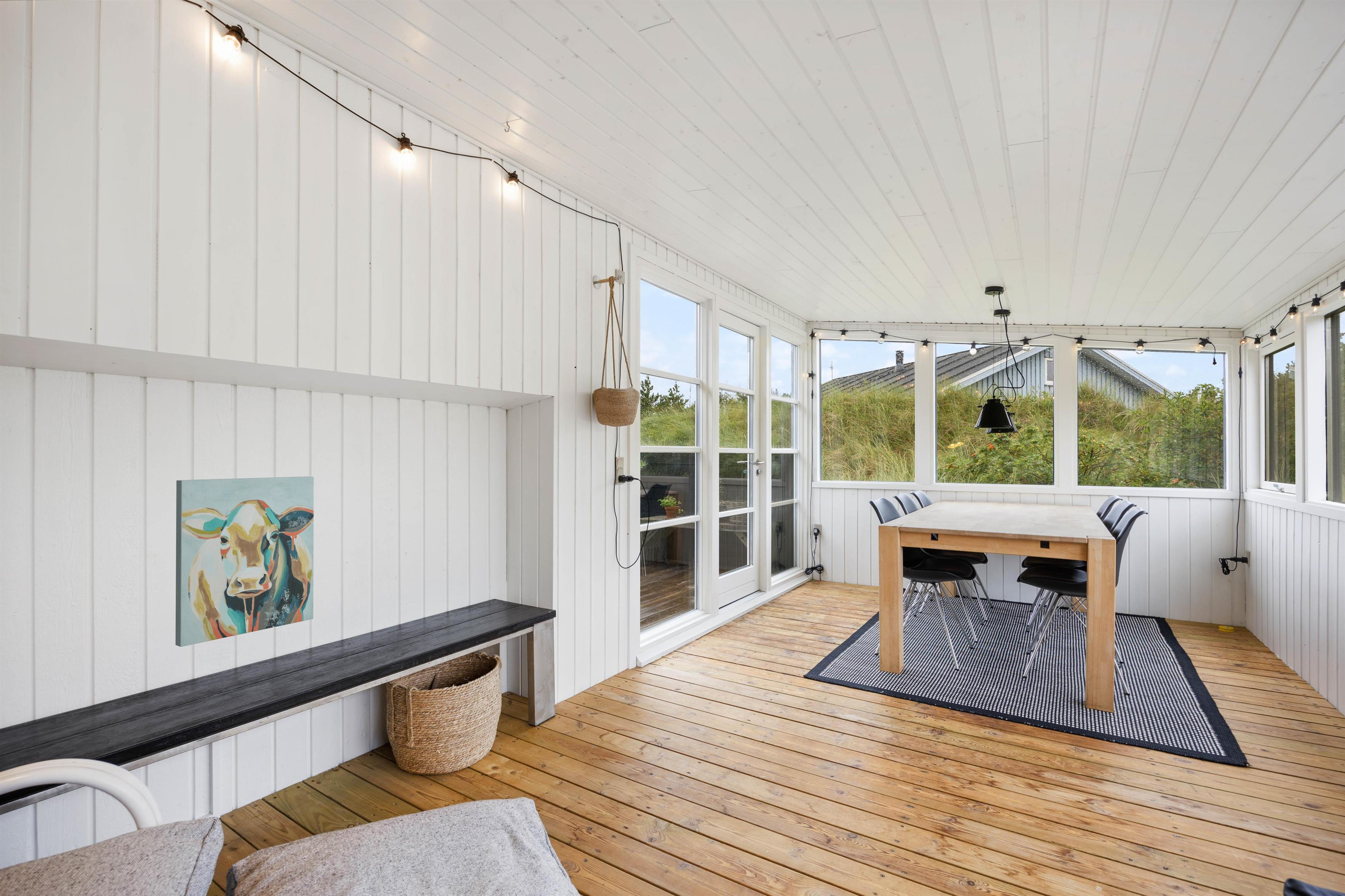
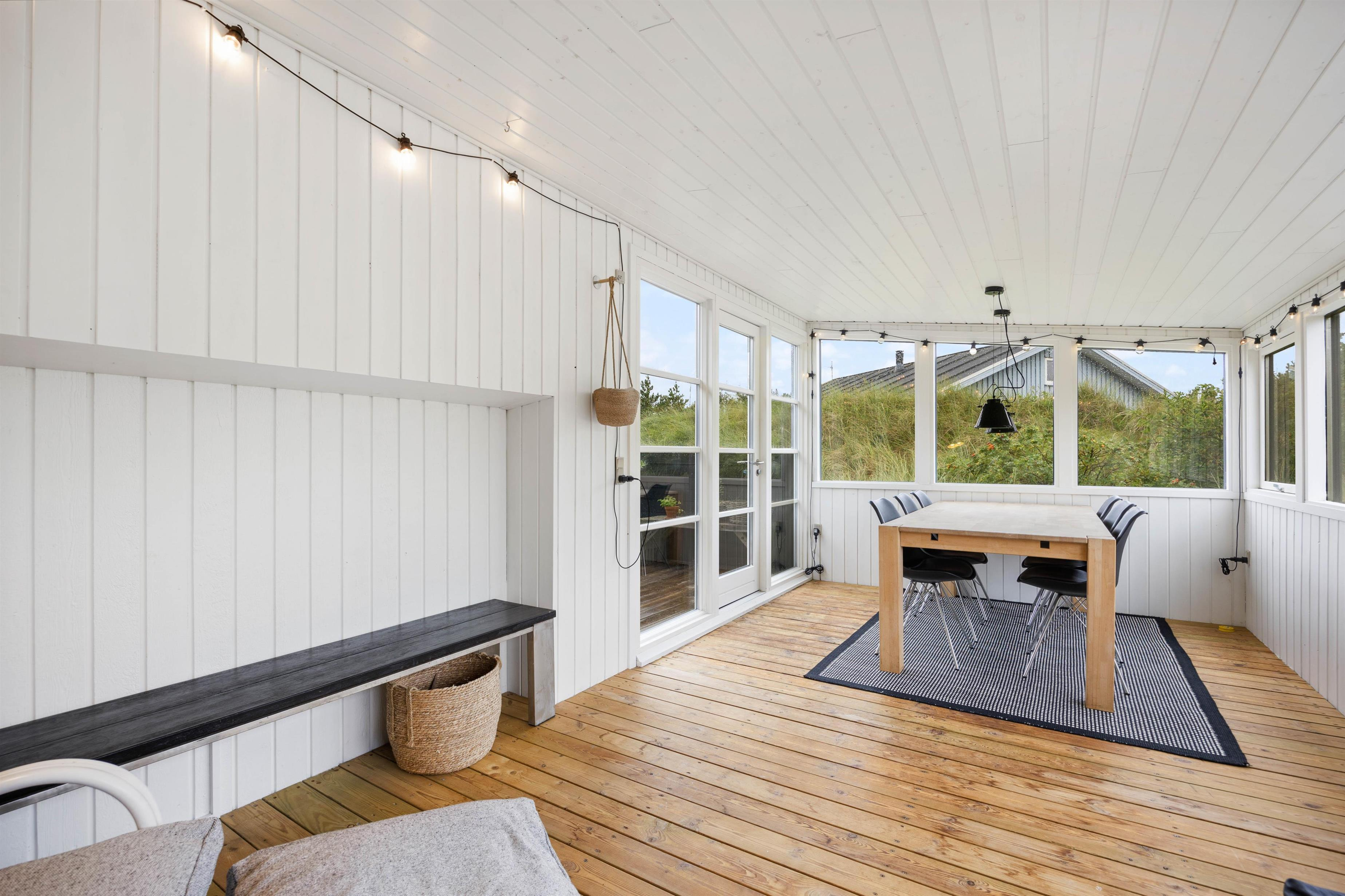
- wall art (250, 555)
